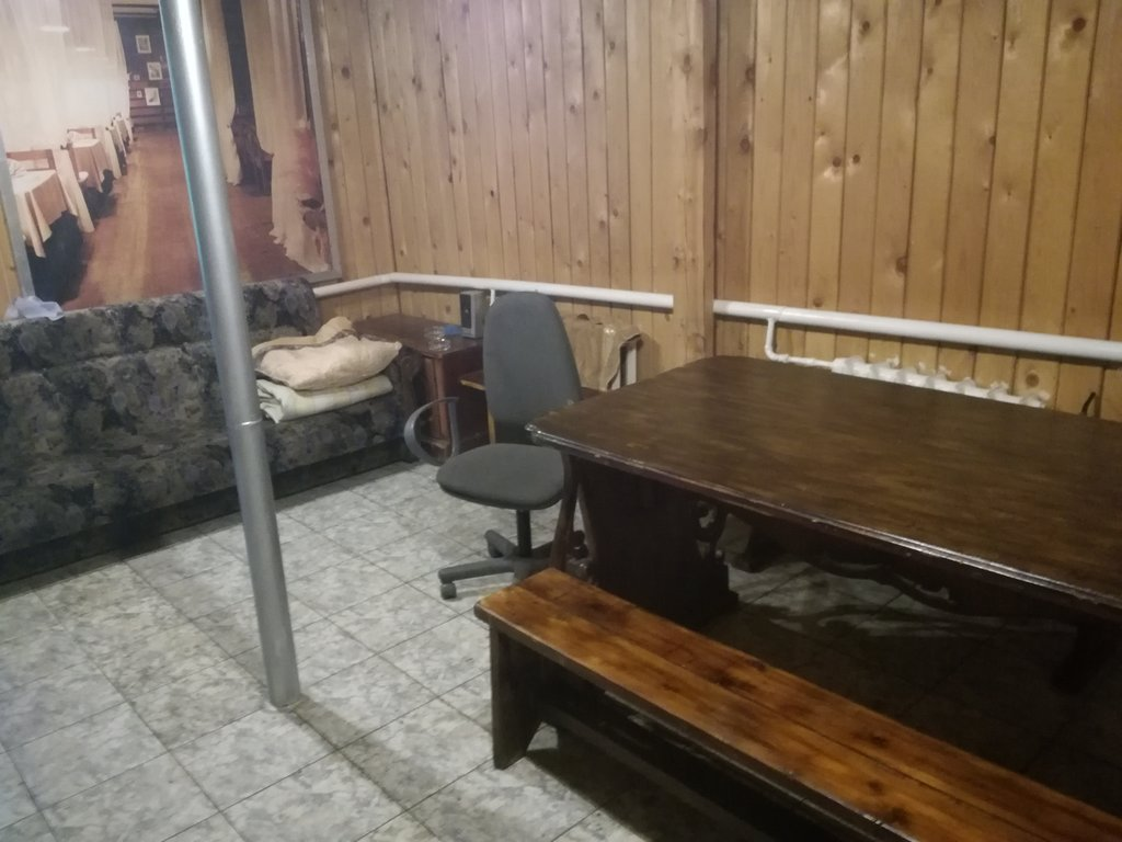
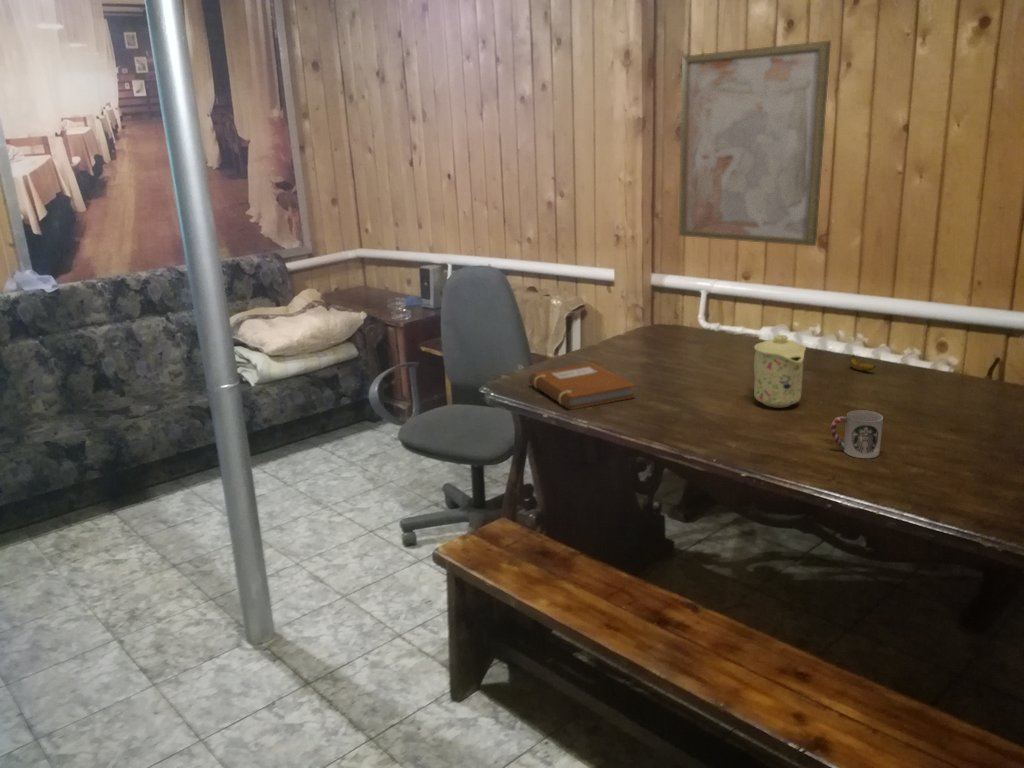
+ wall art (746, 148)
+ mug (776, 369)
+ banana (860, 364)
+ cup (855, 433)
+ notebook (579, 384)
